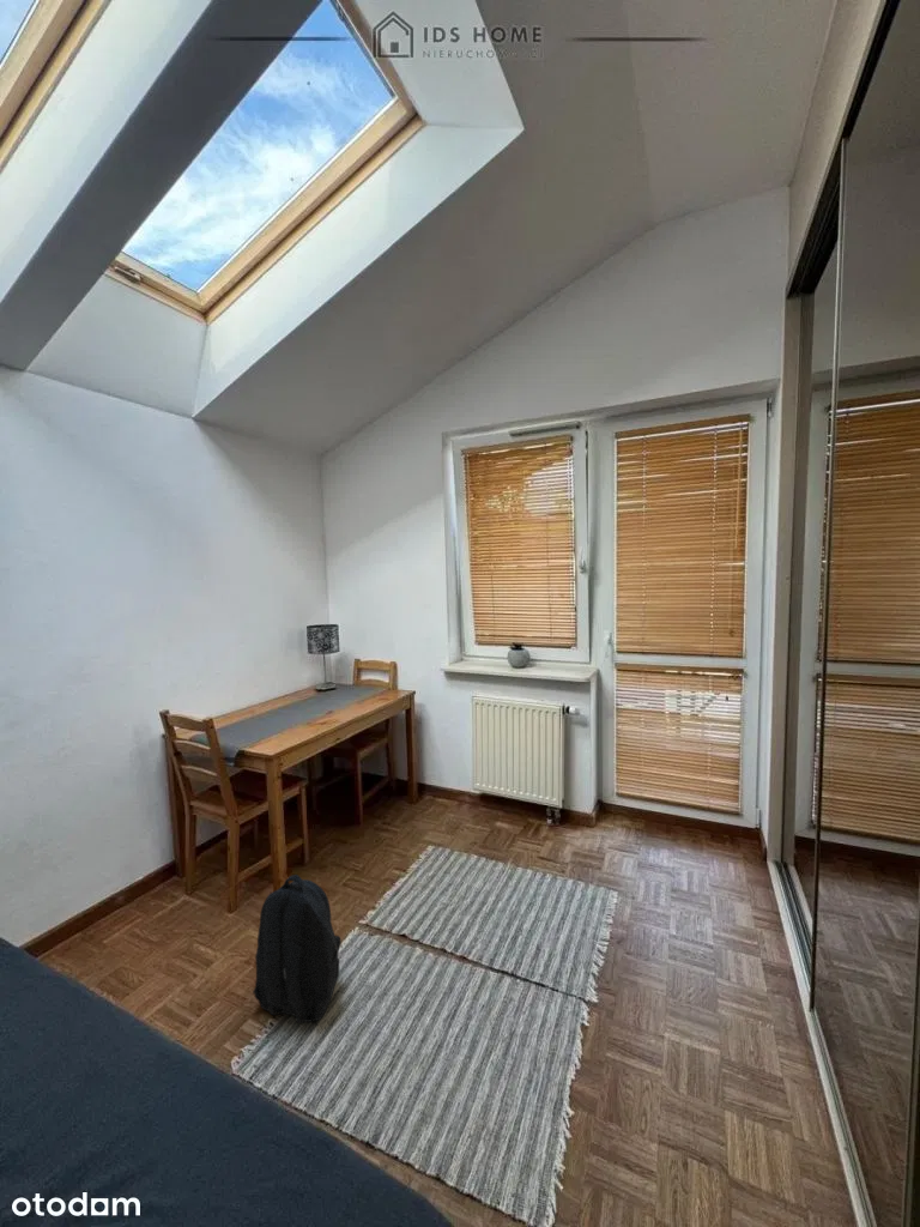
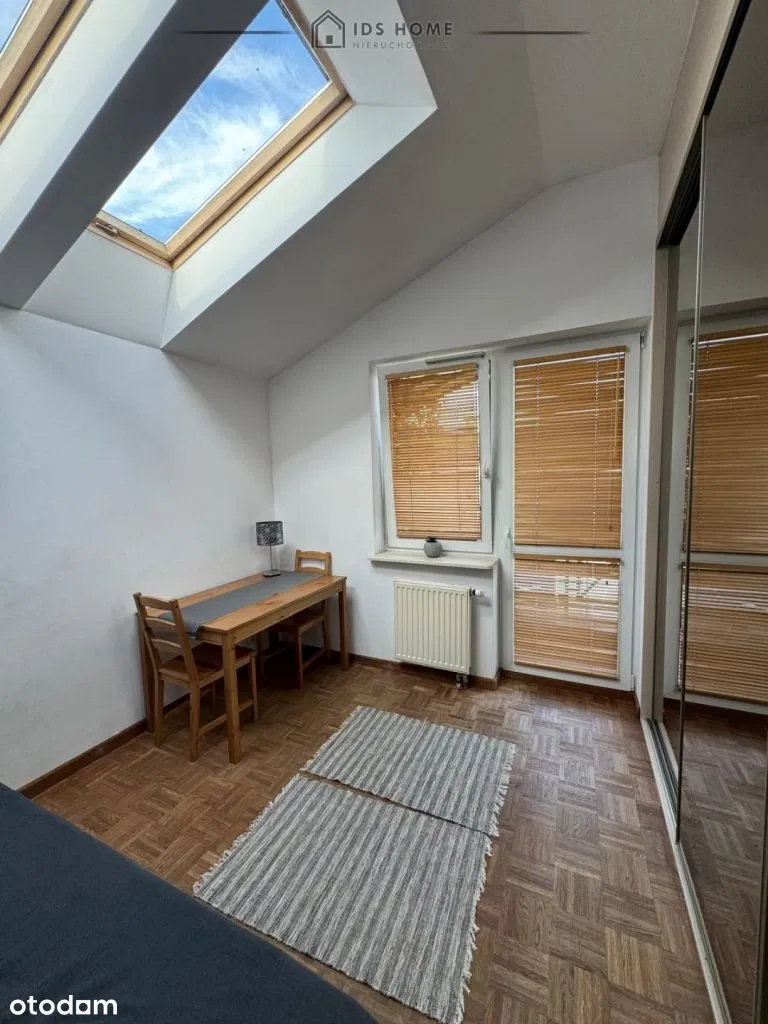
- backpack (297, 937)
